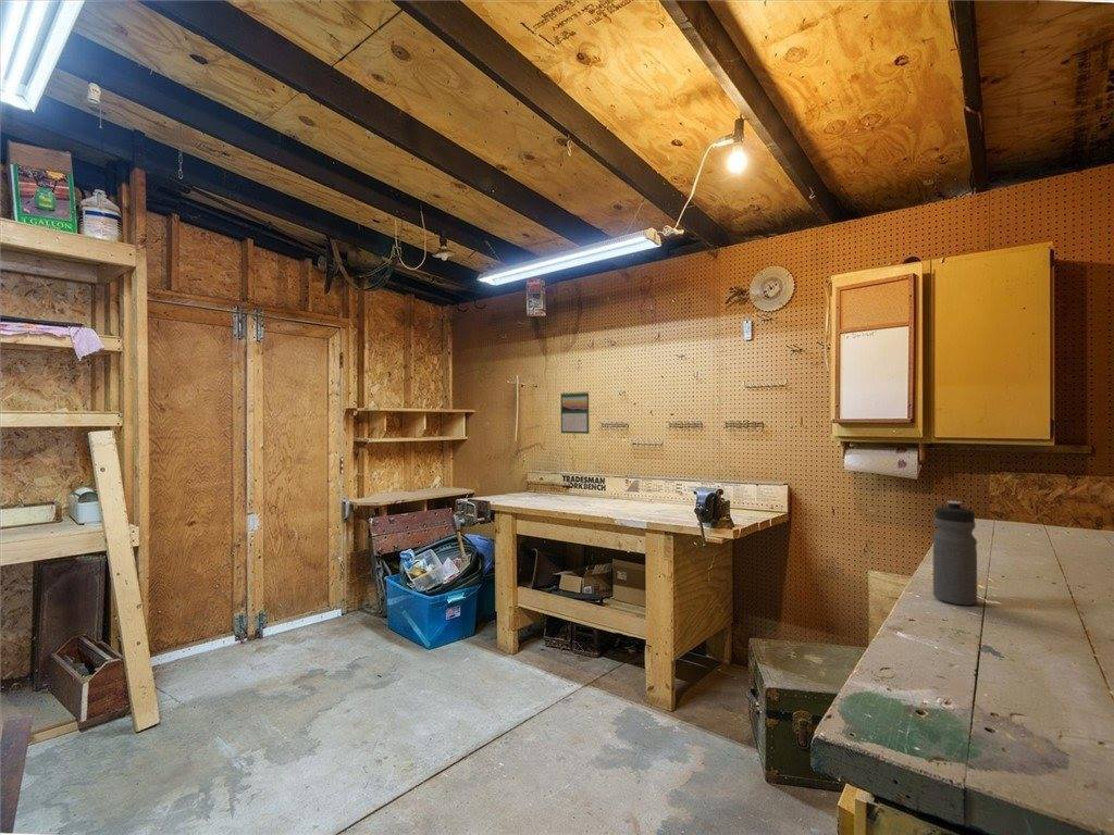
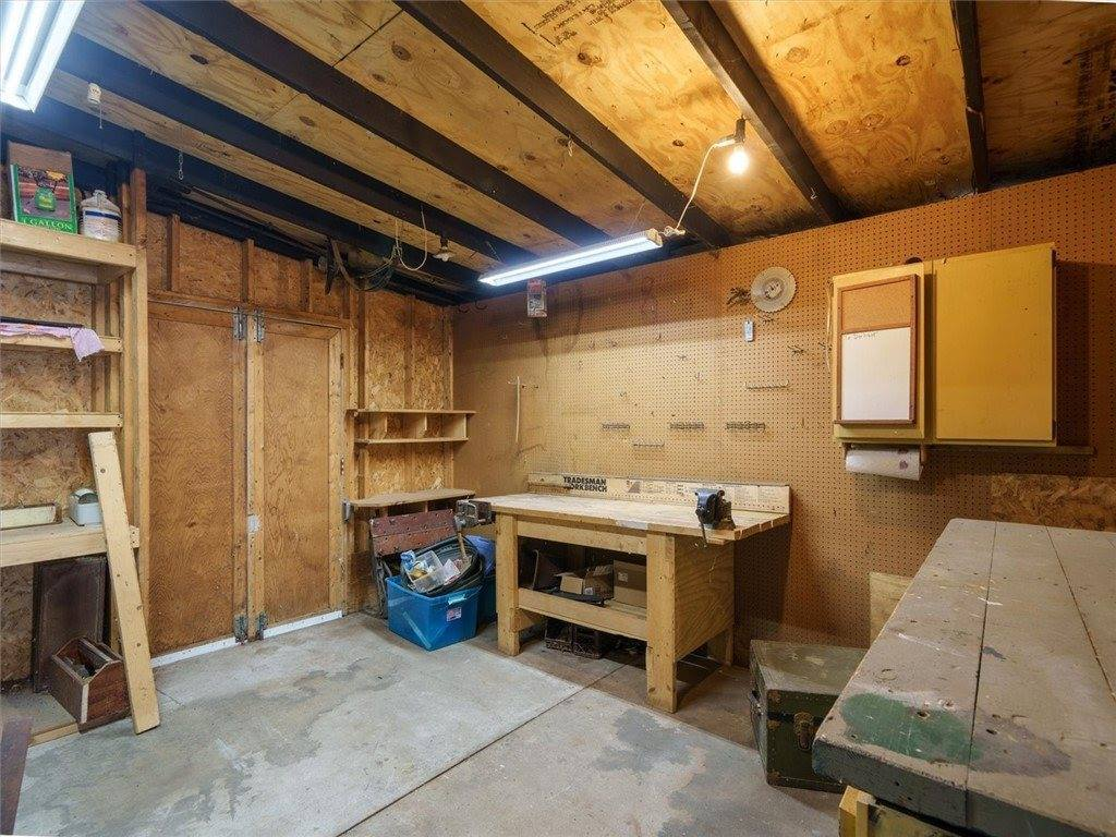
- calendar (574, 412)
- water bottle (954, 550)
